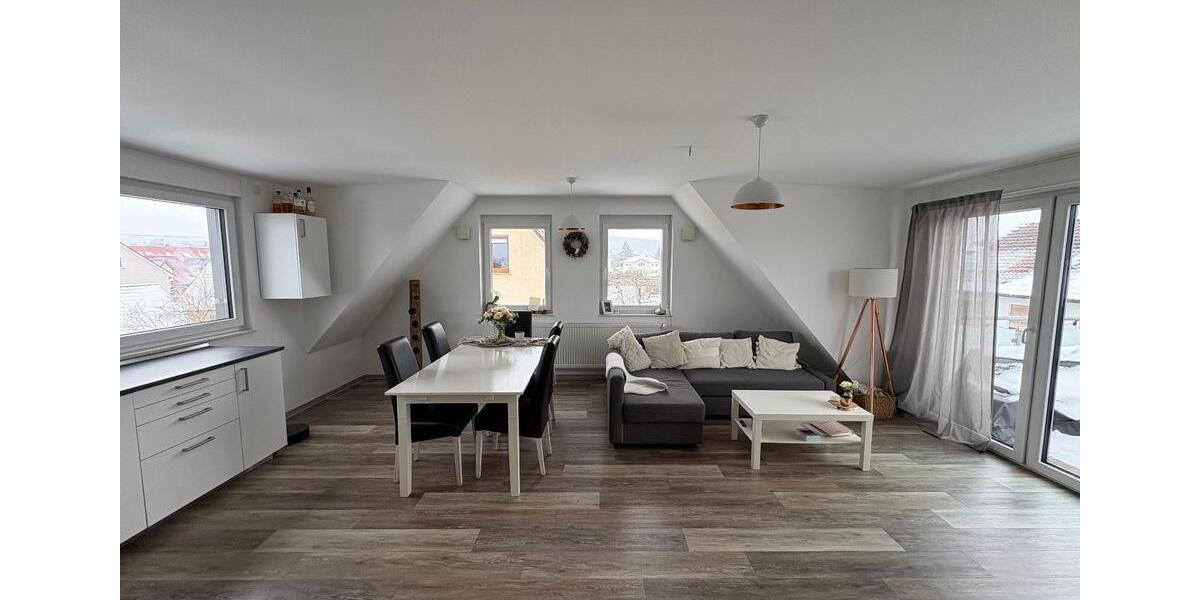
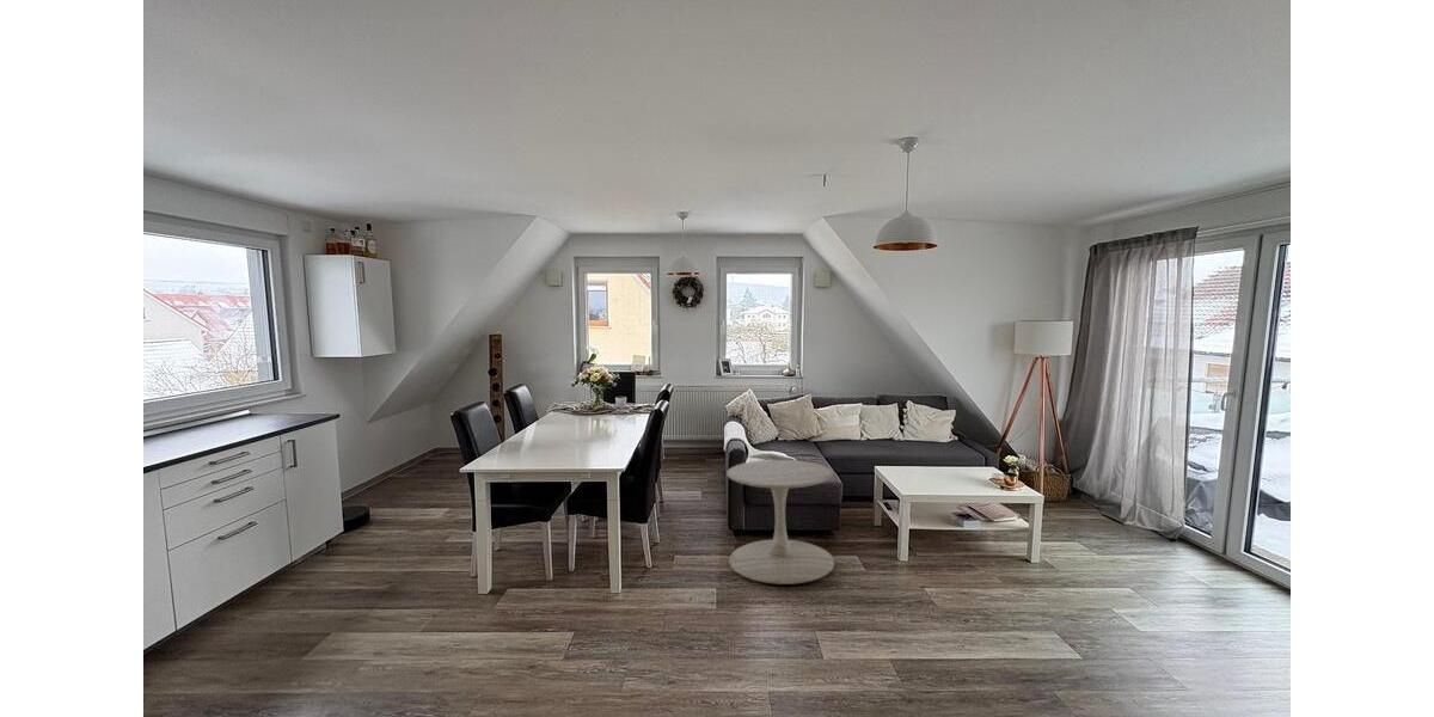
+ side table (779, 516)
